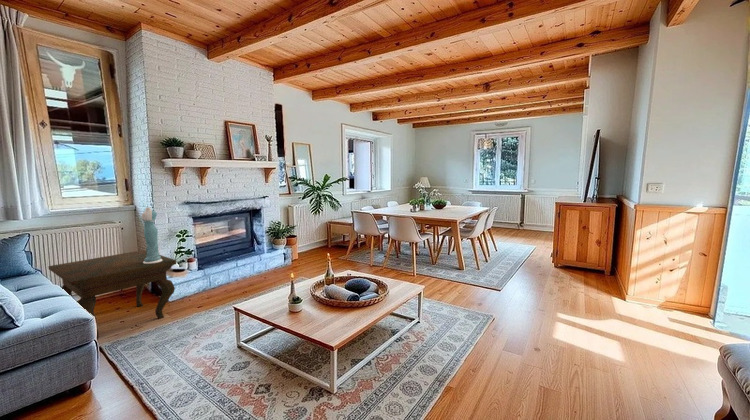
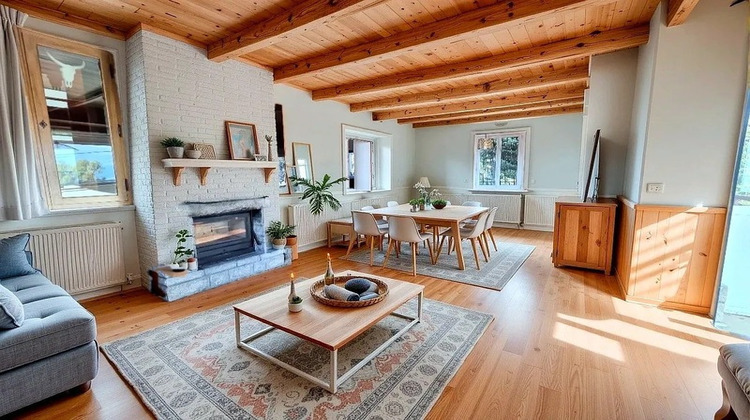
- side table (116, 290)
- dress (150, 234)
